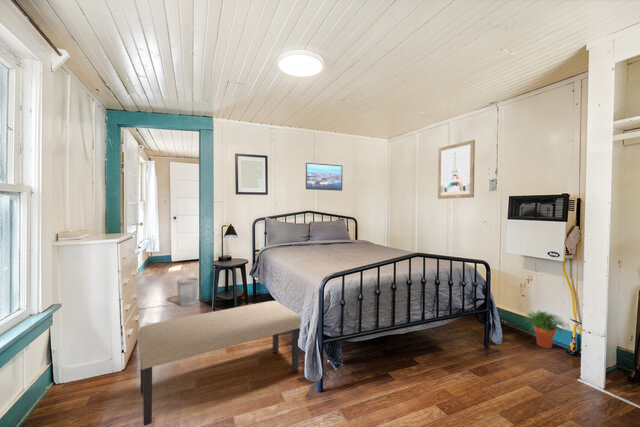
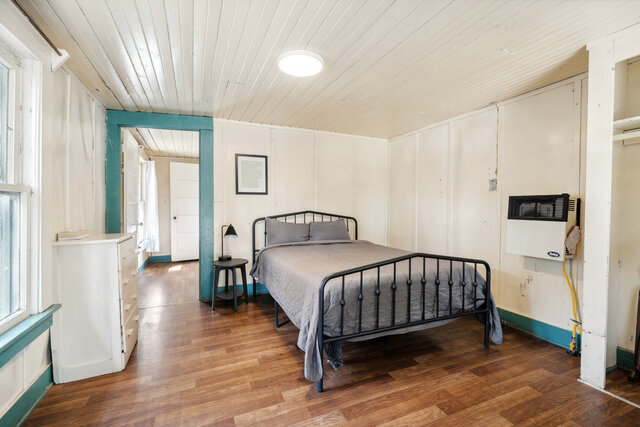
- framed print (324, 177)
- bench (224, 347)
- potted plant (544, 328)
- wastebasket (187, 291)
- wall art (455, 171)
